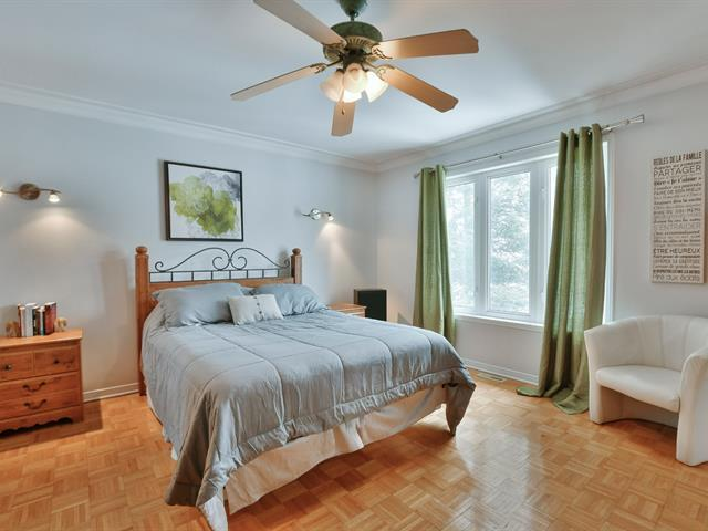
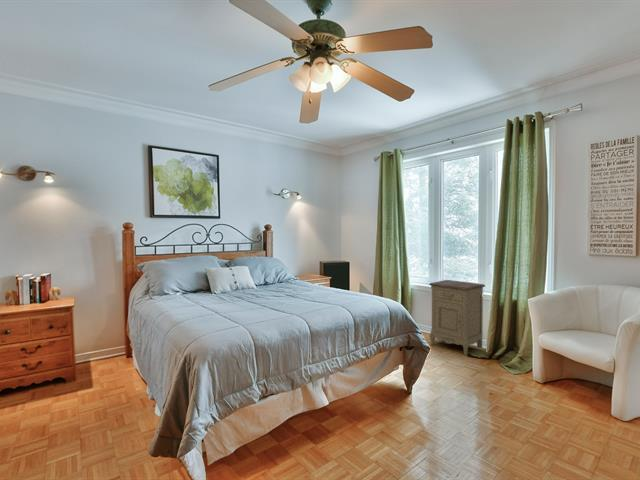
+ nightstand (454, 315)
